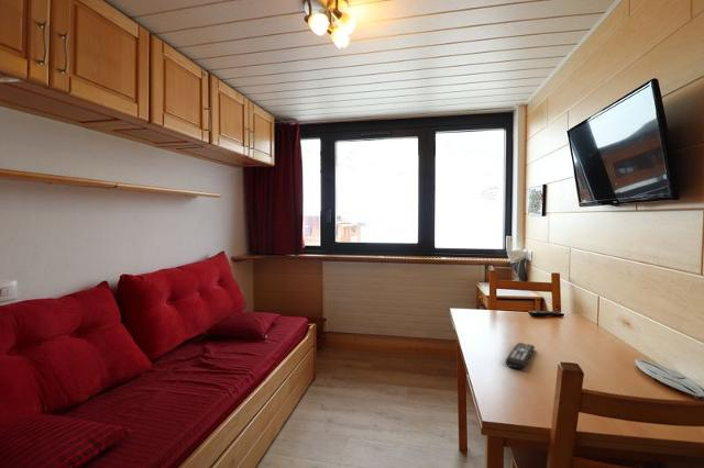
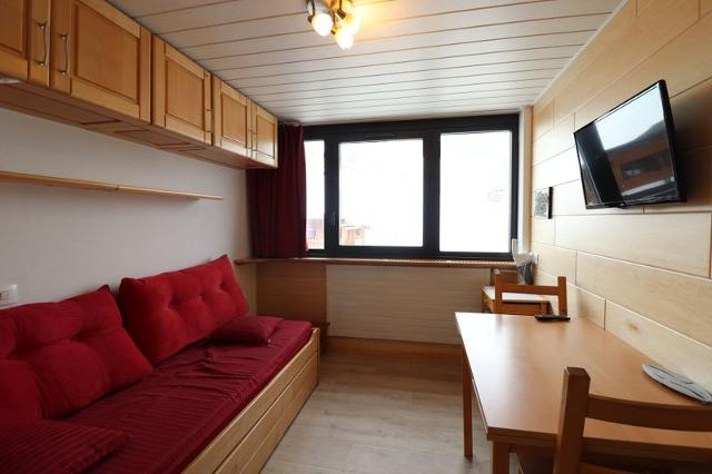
- remote control (520, 354)
